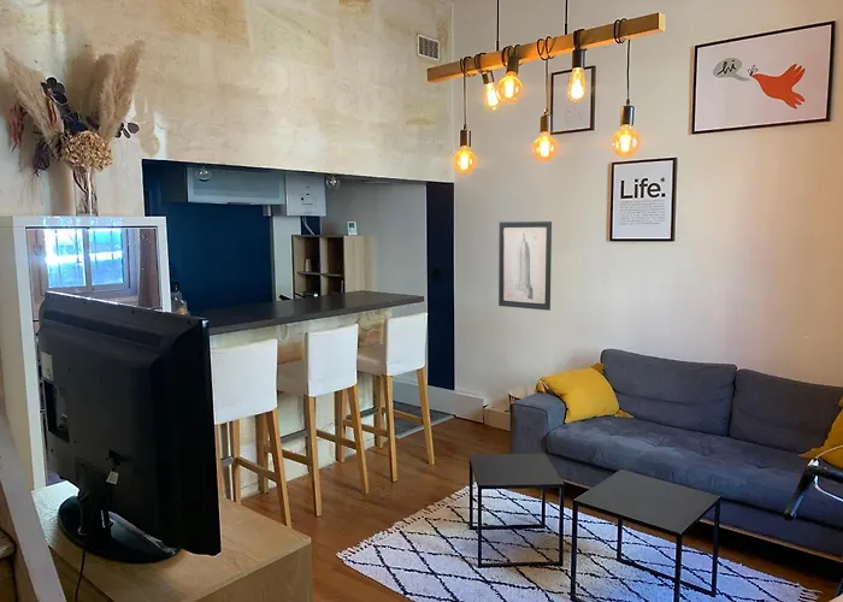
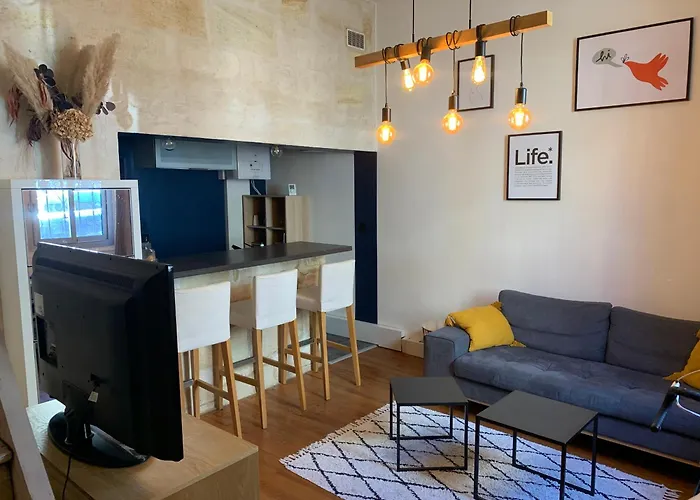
- wall art (524, 265)
